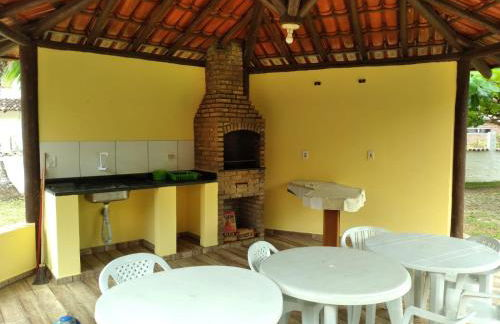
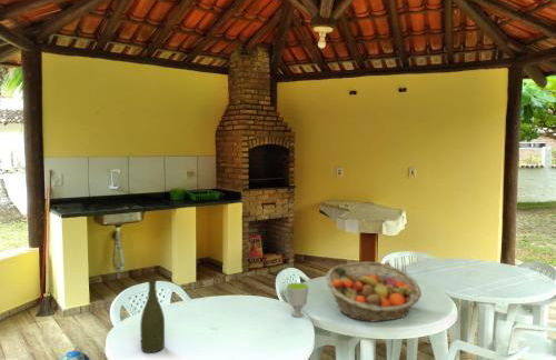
+ bottle (152, 313)
+ fruit basket (371, 290)
+ cup (297, 300)
